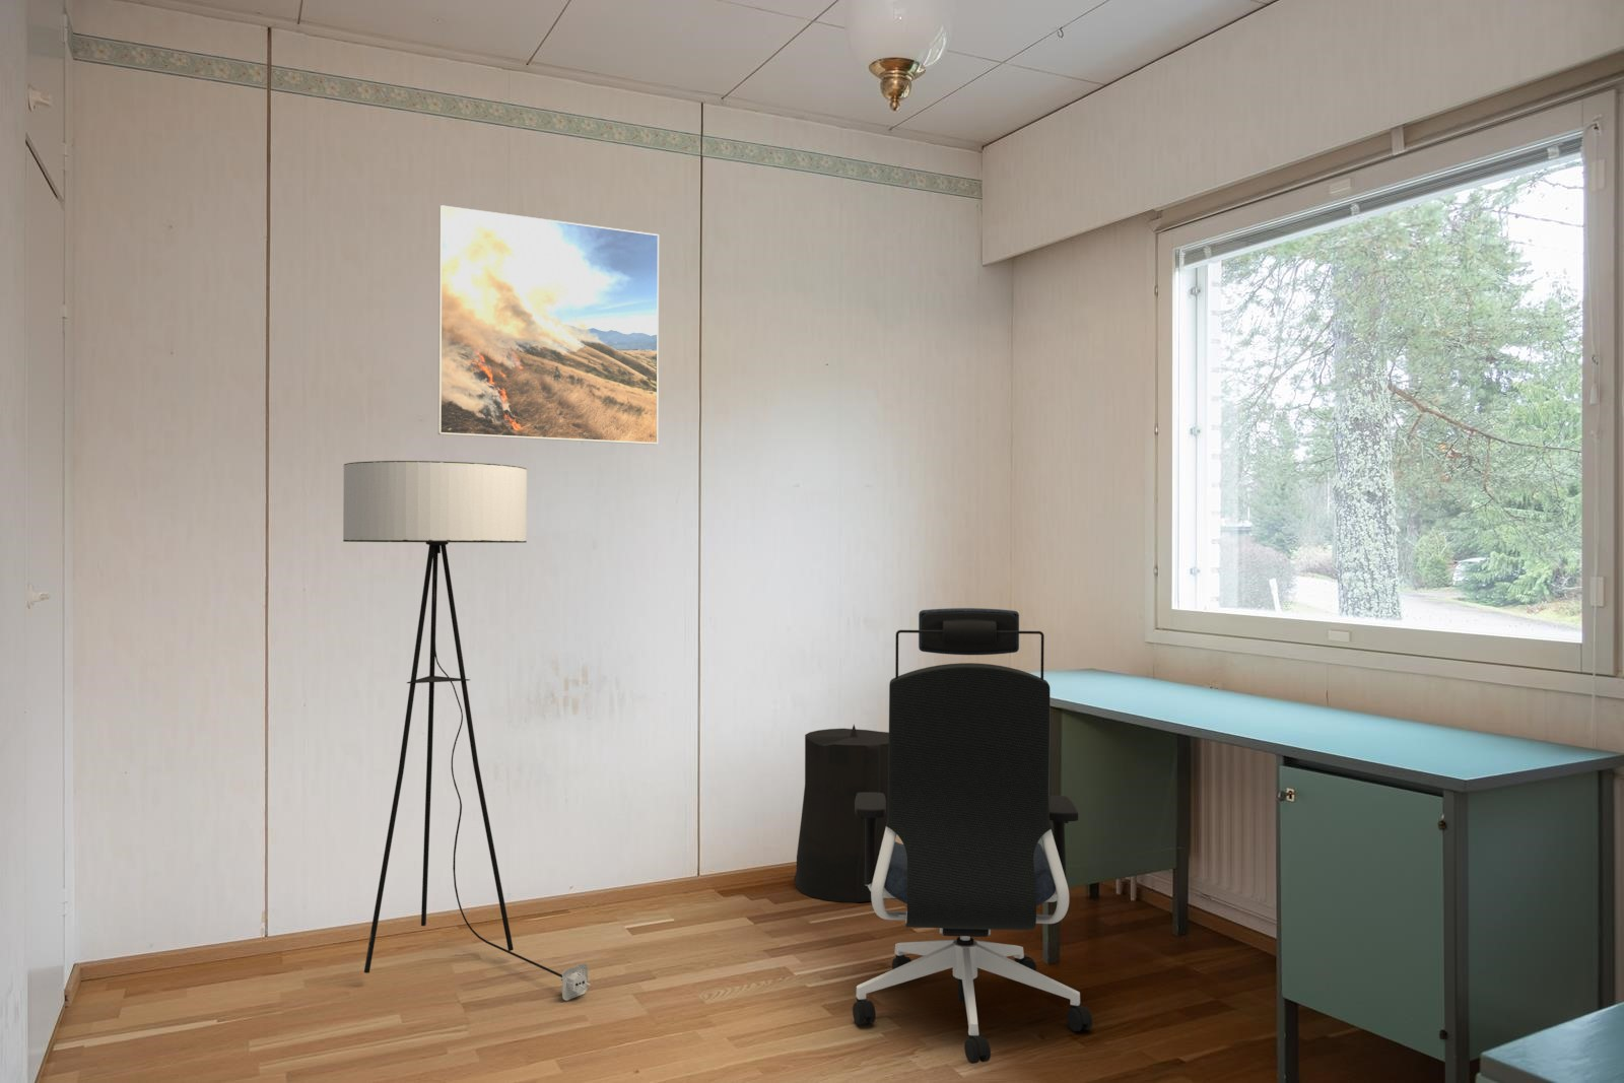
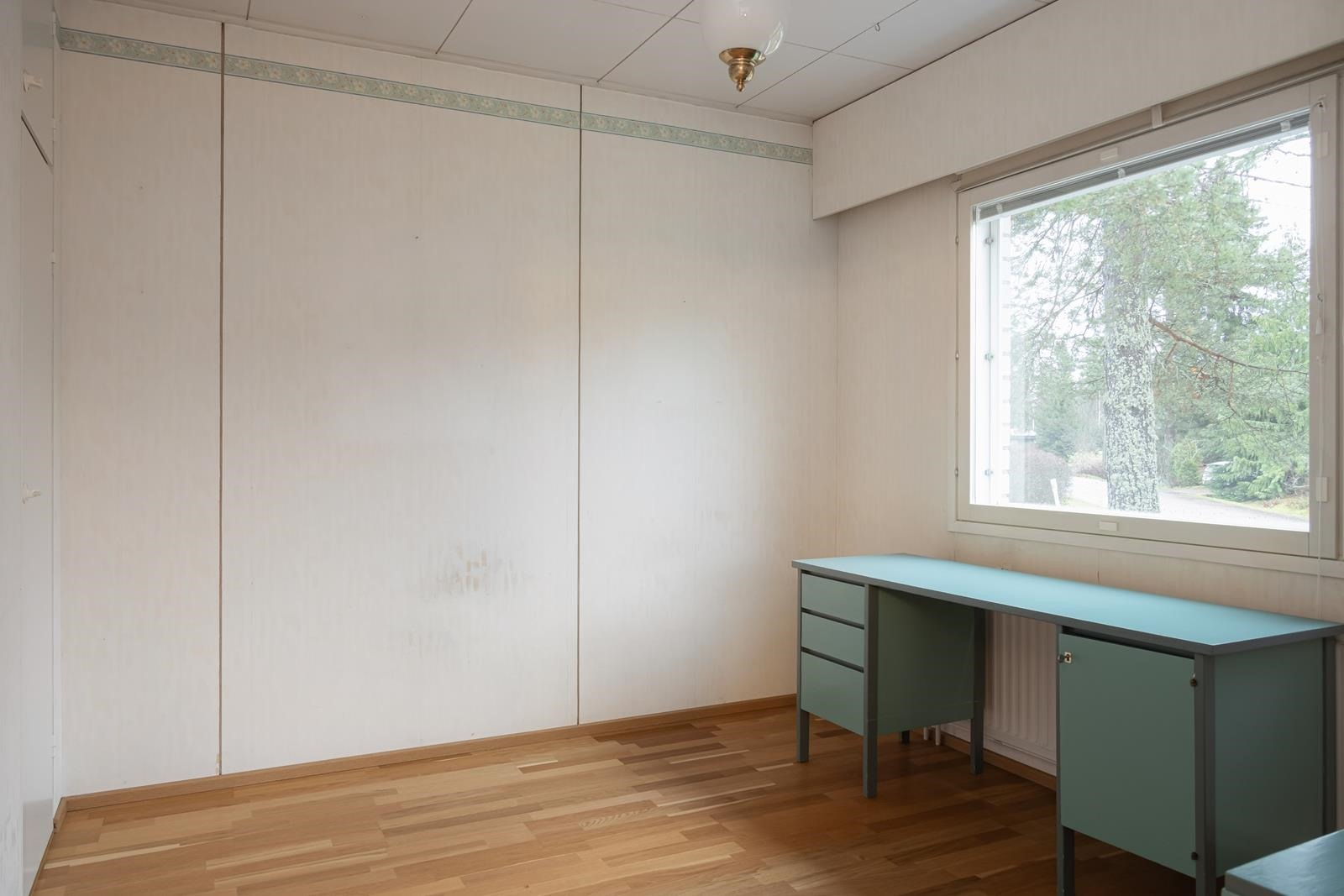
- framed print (552, 330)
- office chair (969, 810)
- floor lamp (460, 719)
- trash can (849, 805)
